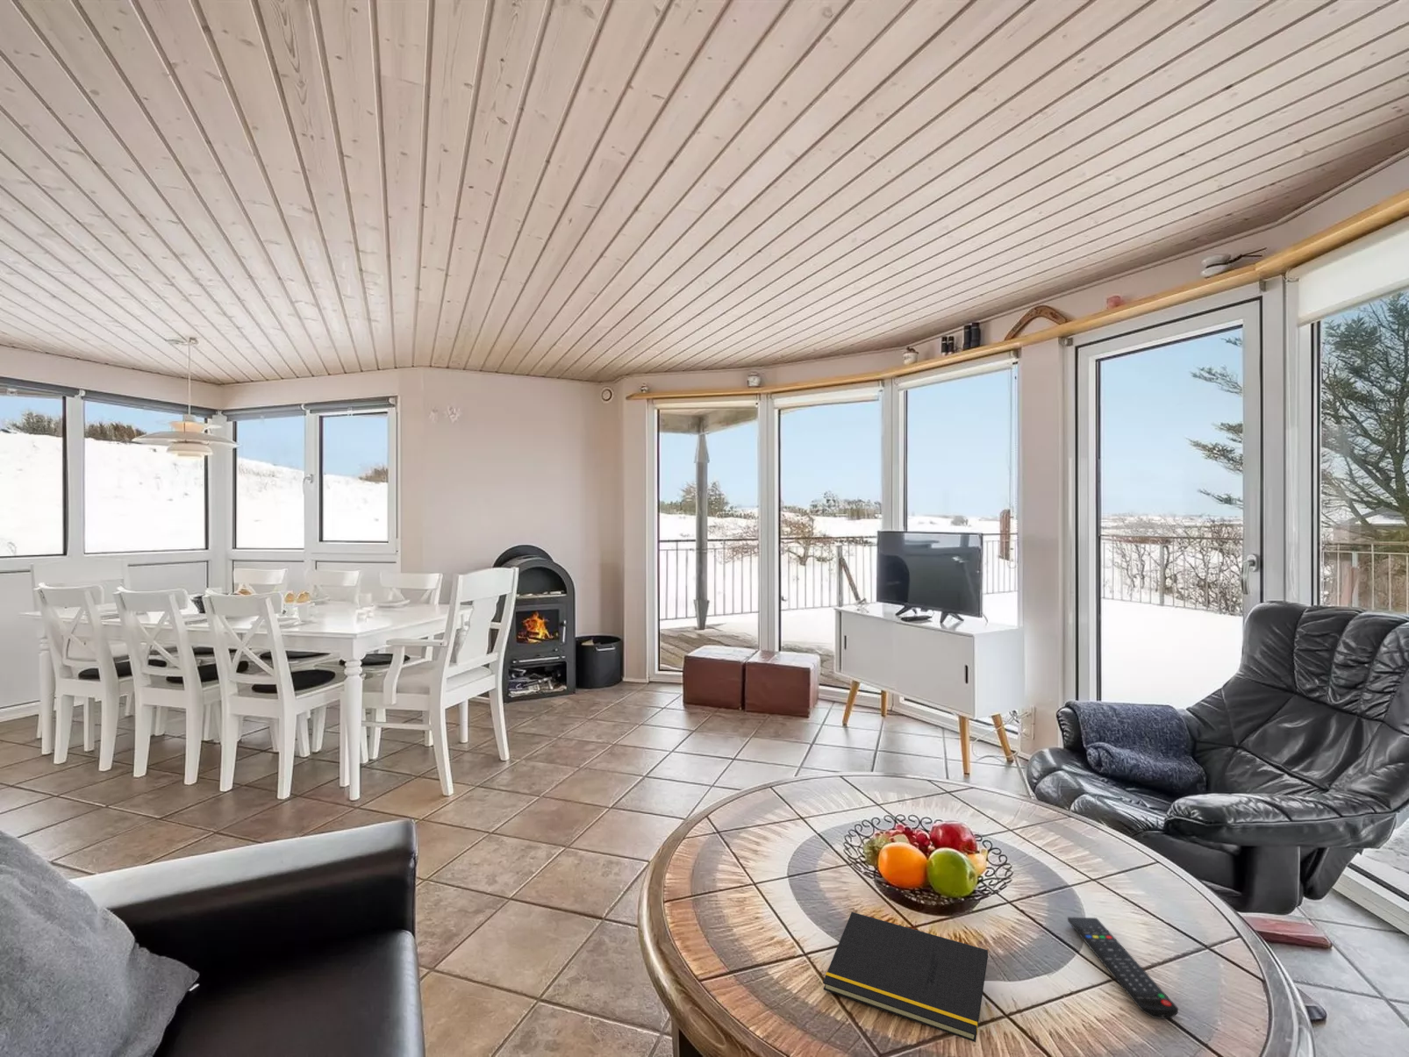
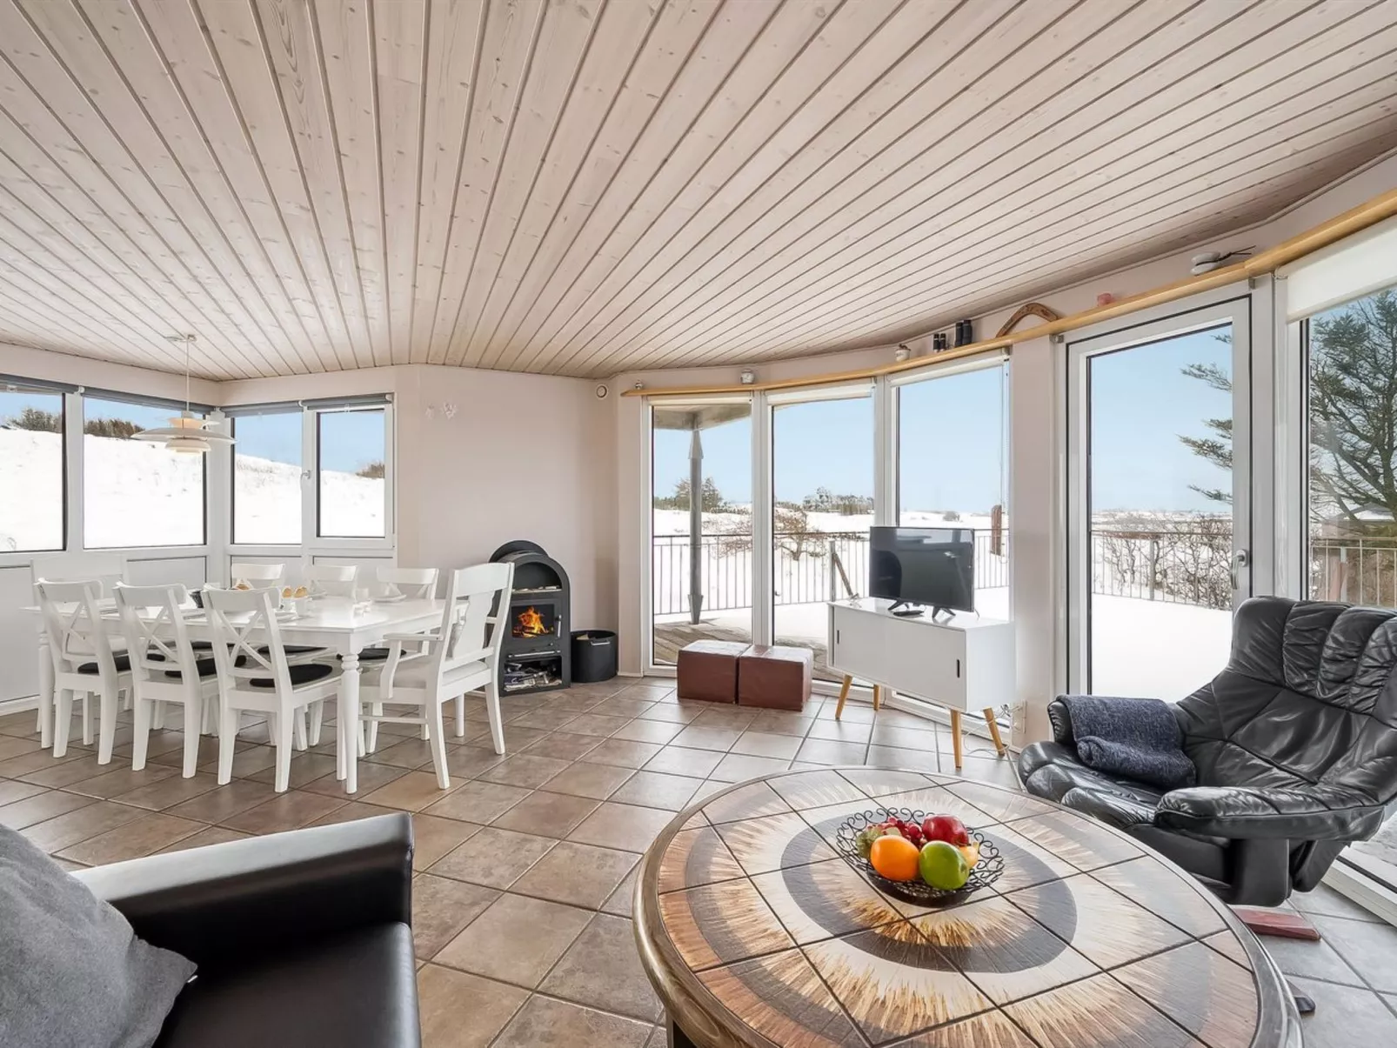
- remote control (1118, 963)
- notepad (906, 969)
